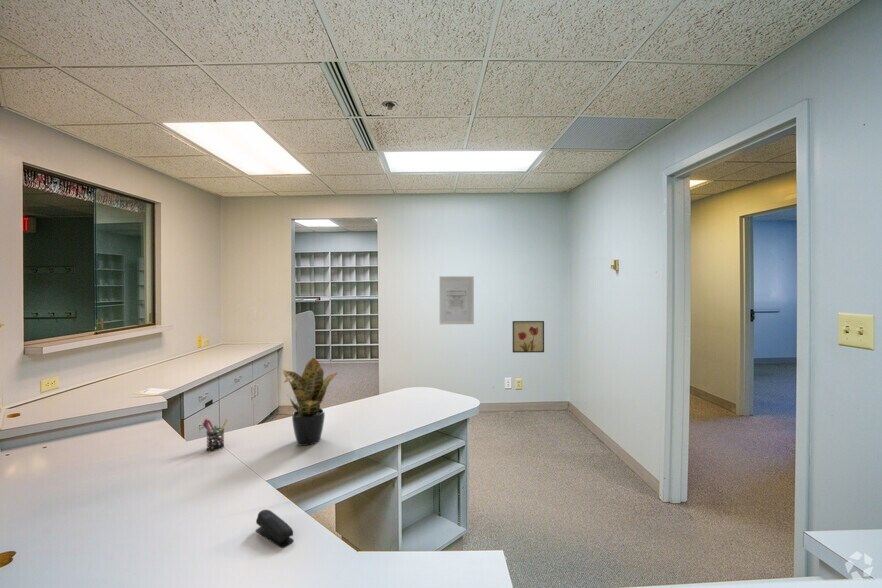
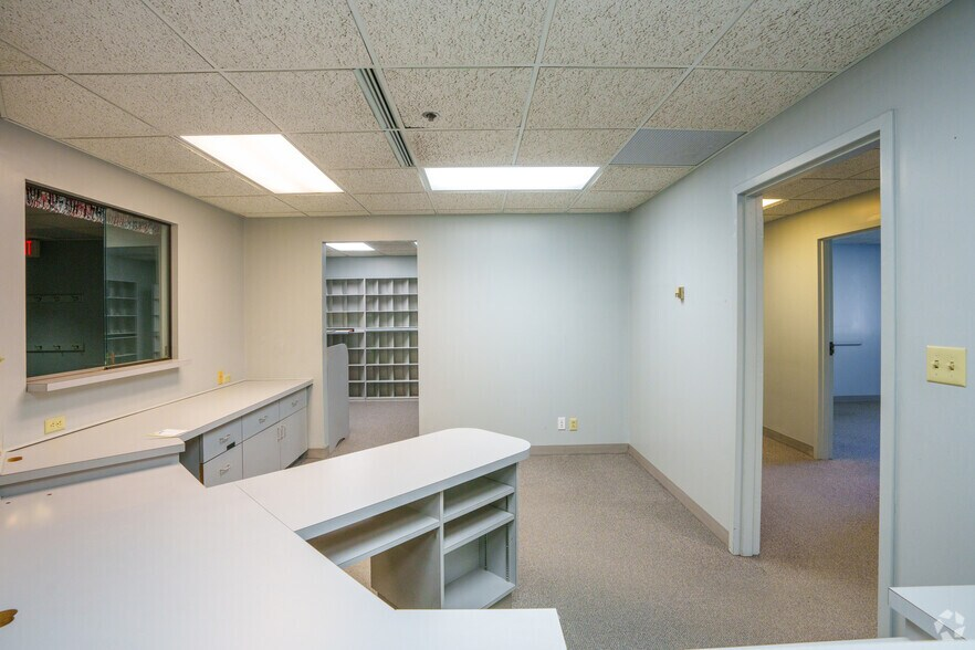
- wall art (528, 336)
- stapler (274, 527)
- potted plant (306, 399)
- wall art (456, 300)
- pen holder (214, 433)
